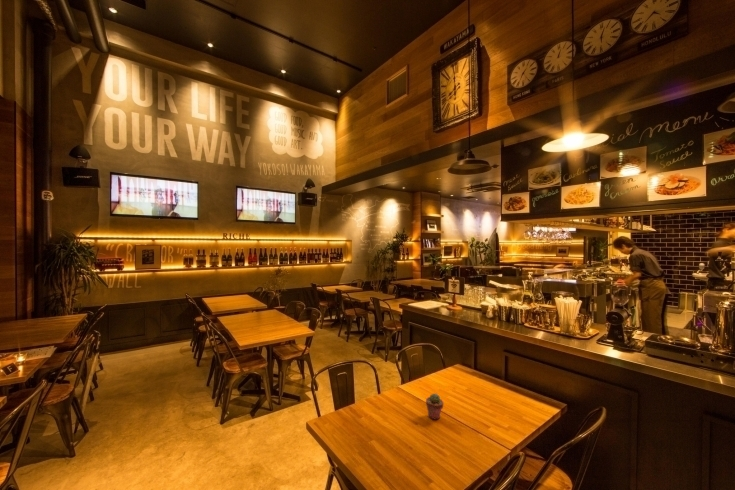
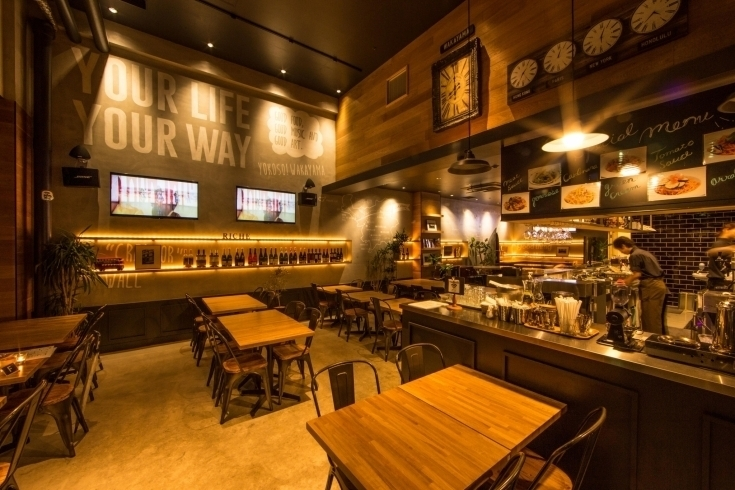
- potted succulent (434, 405)
